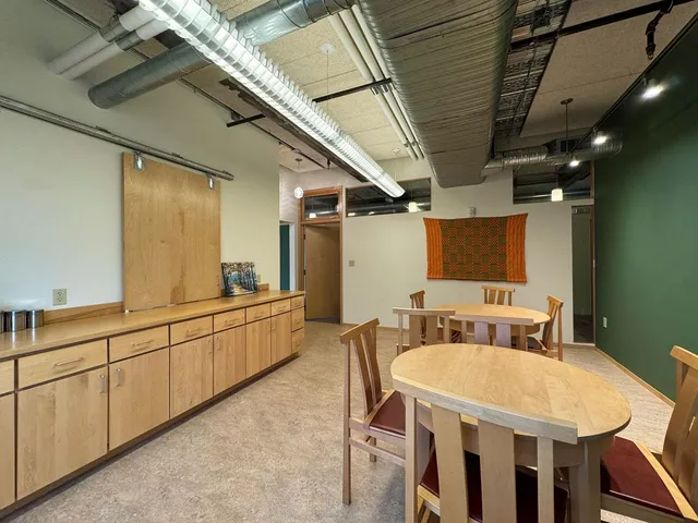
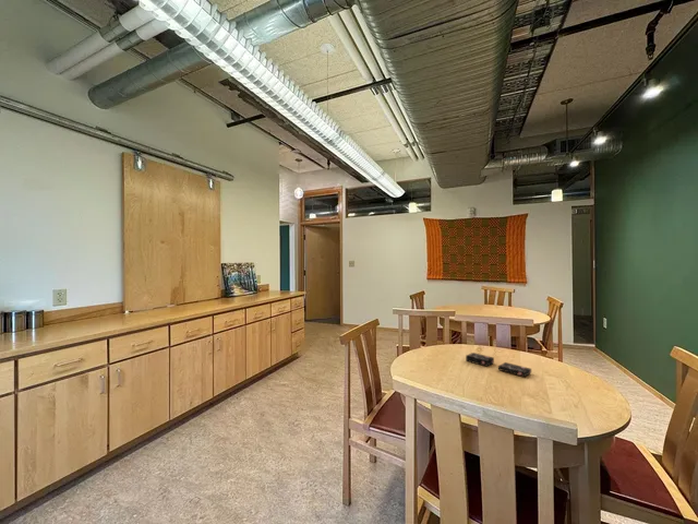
+ product box (493, 362)
